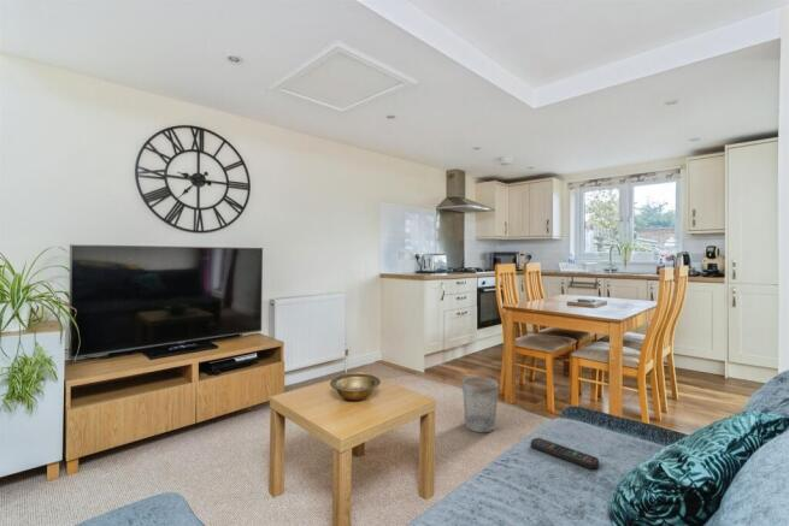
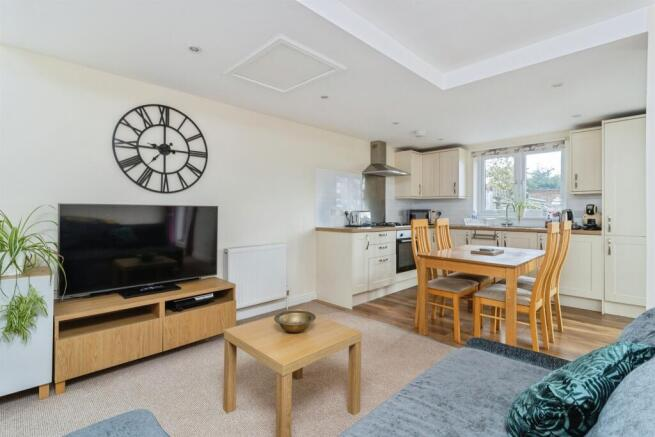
- remote control (563, 451)
- wastebasket (479, 403)
